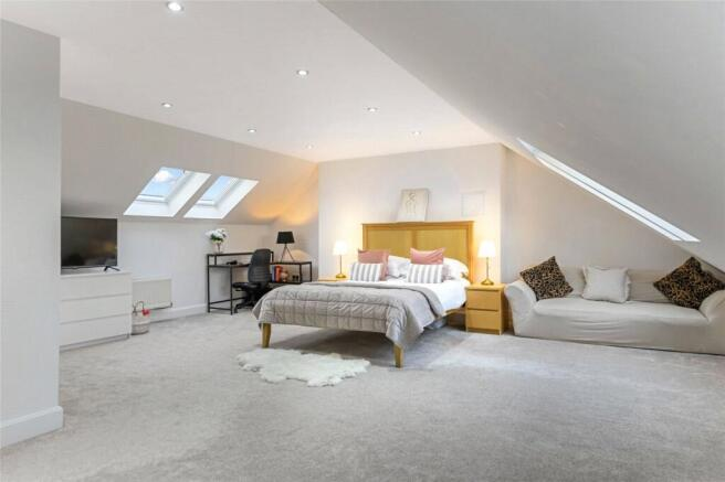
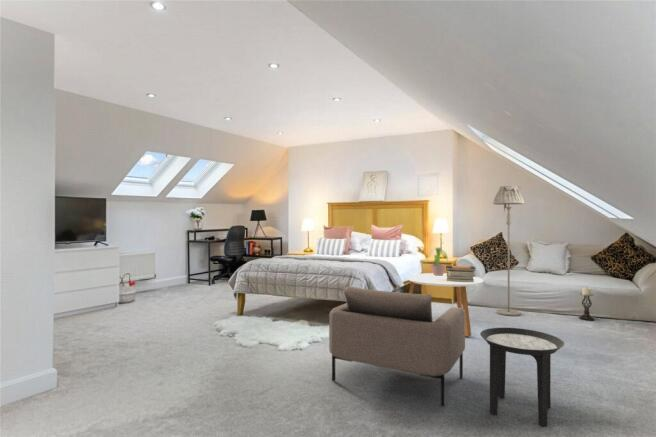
+ coffee table (457, 302)
+ candle holder (586, 302)
+ armchair (395, 332)
+ potted plant (438, 261)
+ floor lamp (508, 249)
+ book stack (460, 273)
+ side table (505, 368)
